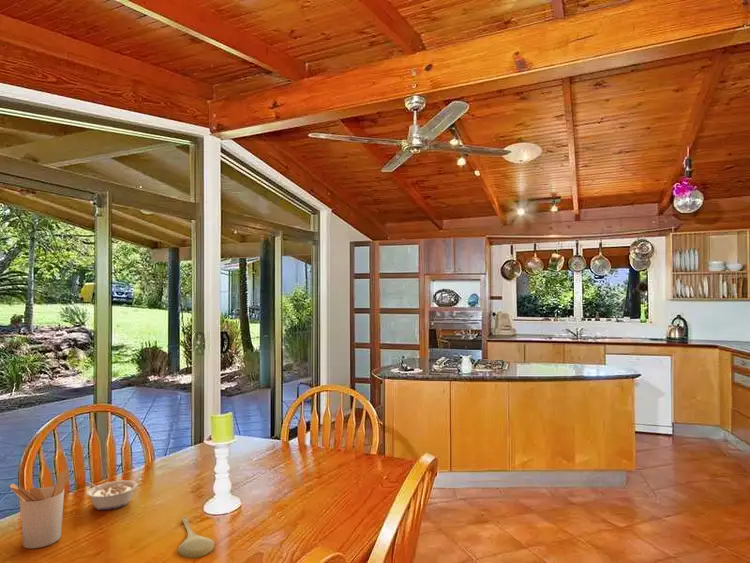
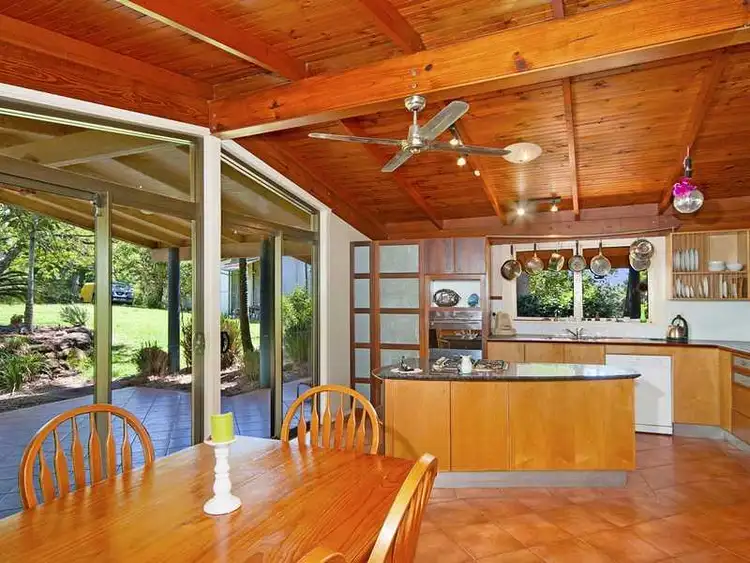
- utensil holder (37, 509)
- legume (110, 494)
- spoon (191, 534)
